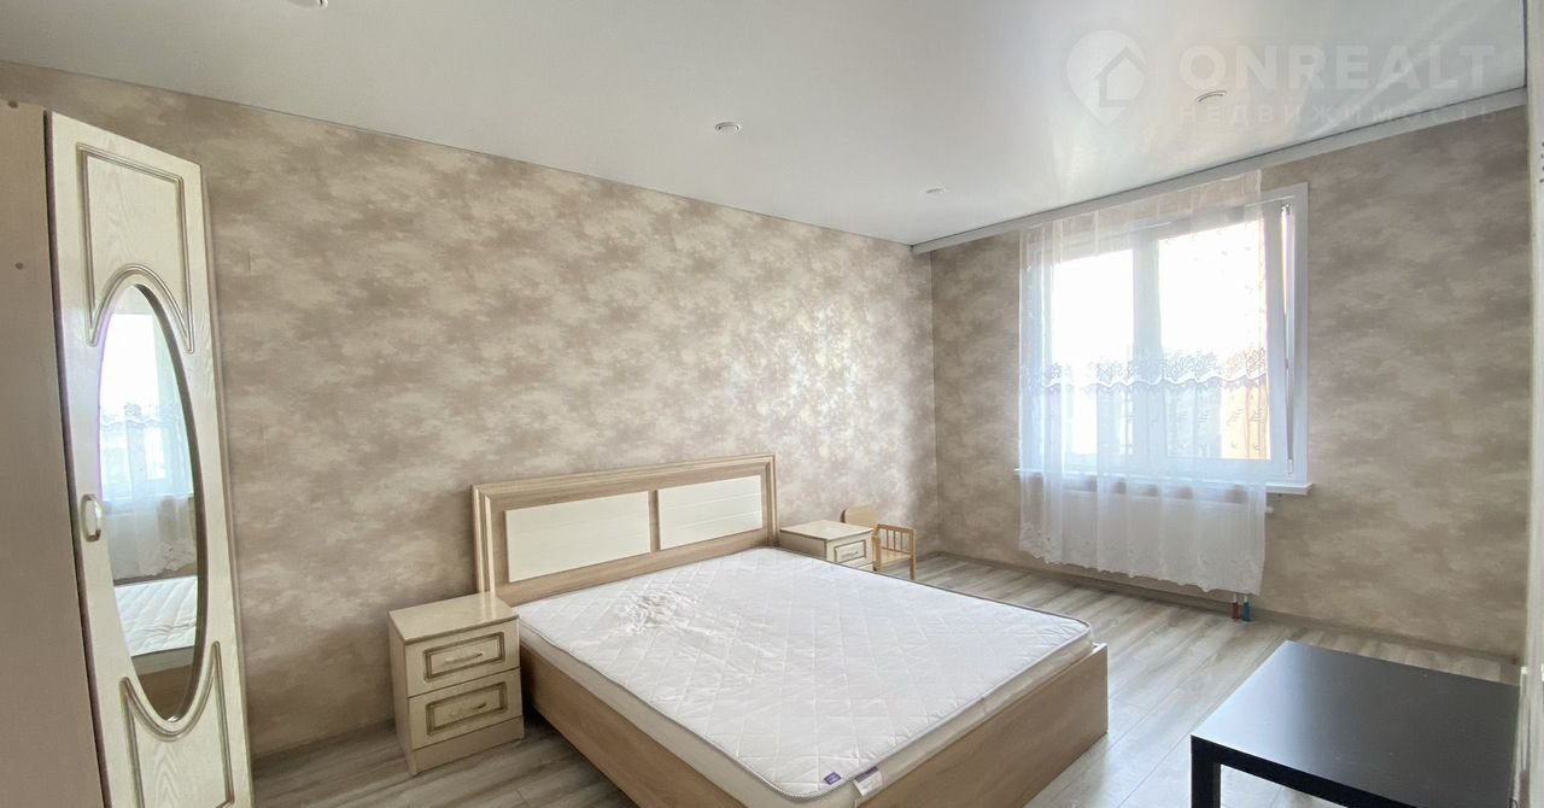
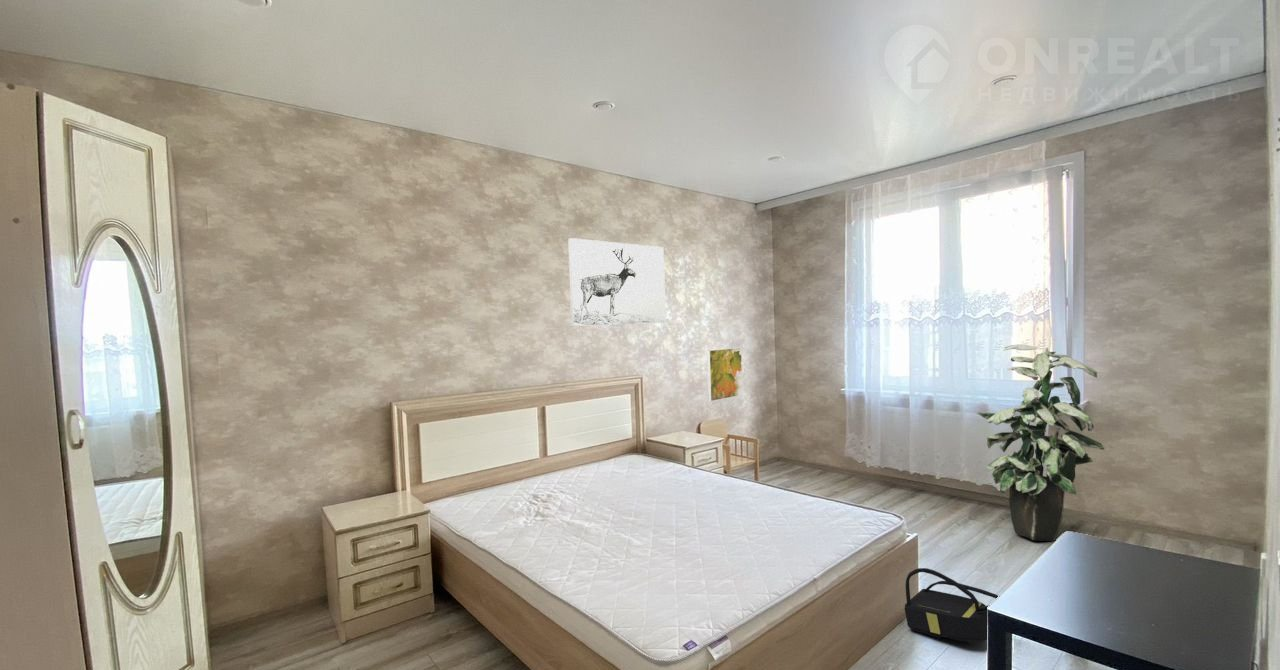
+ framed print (725, 373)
+ indoor plant (1034, 439)
+ wall art (620, 283)
+ backpack (954, 603)
